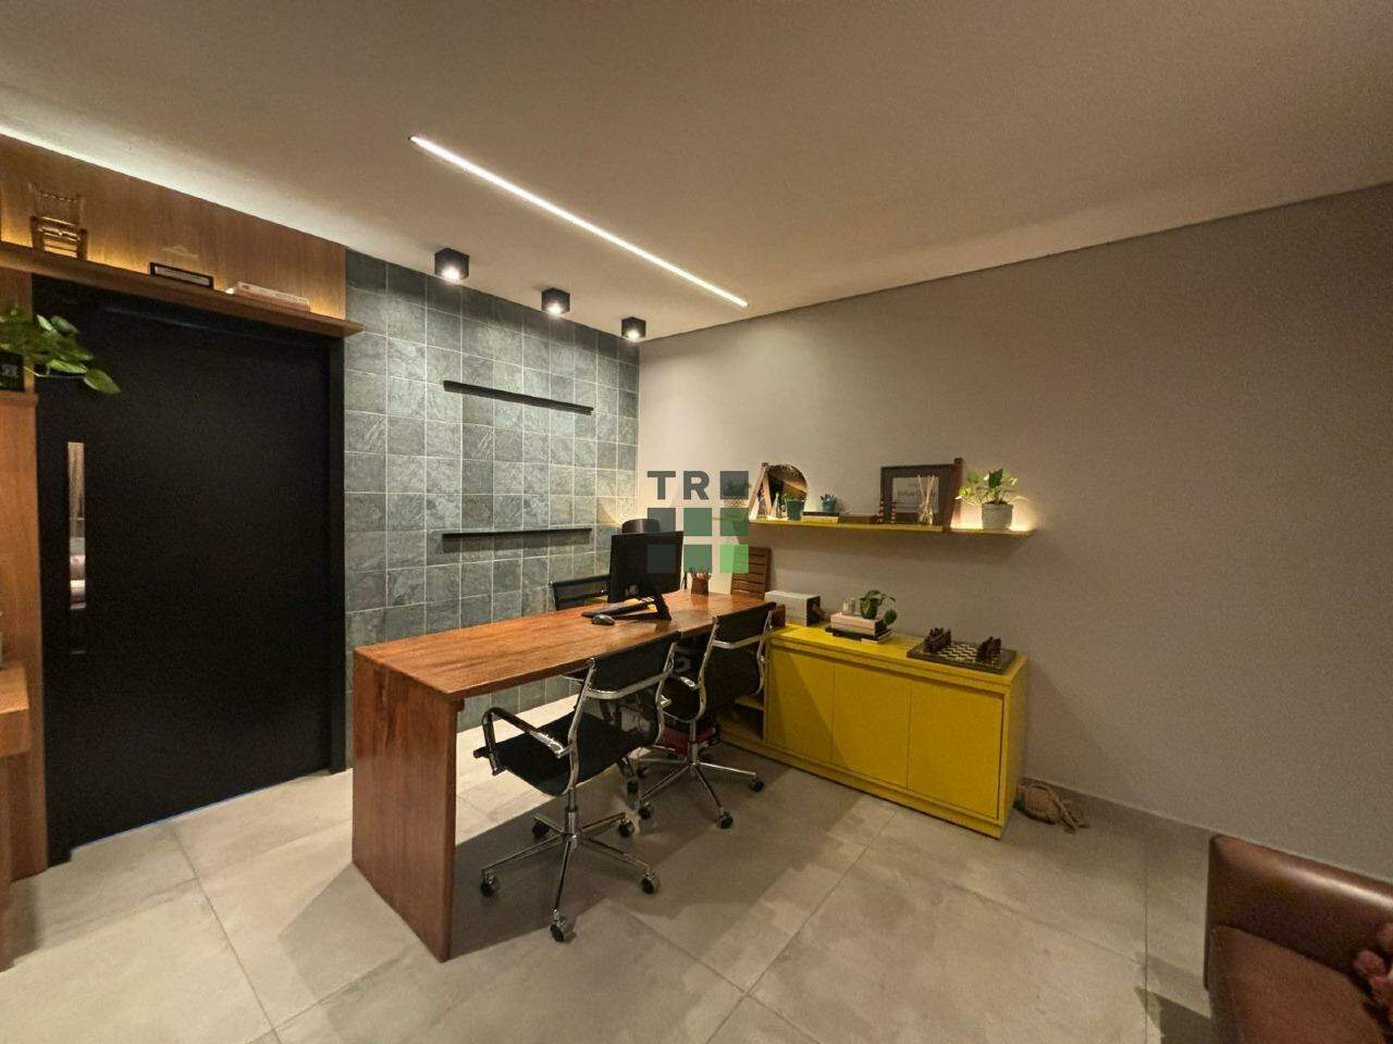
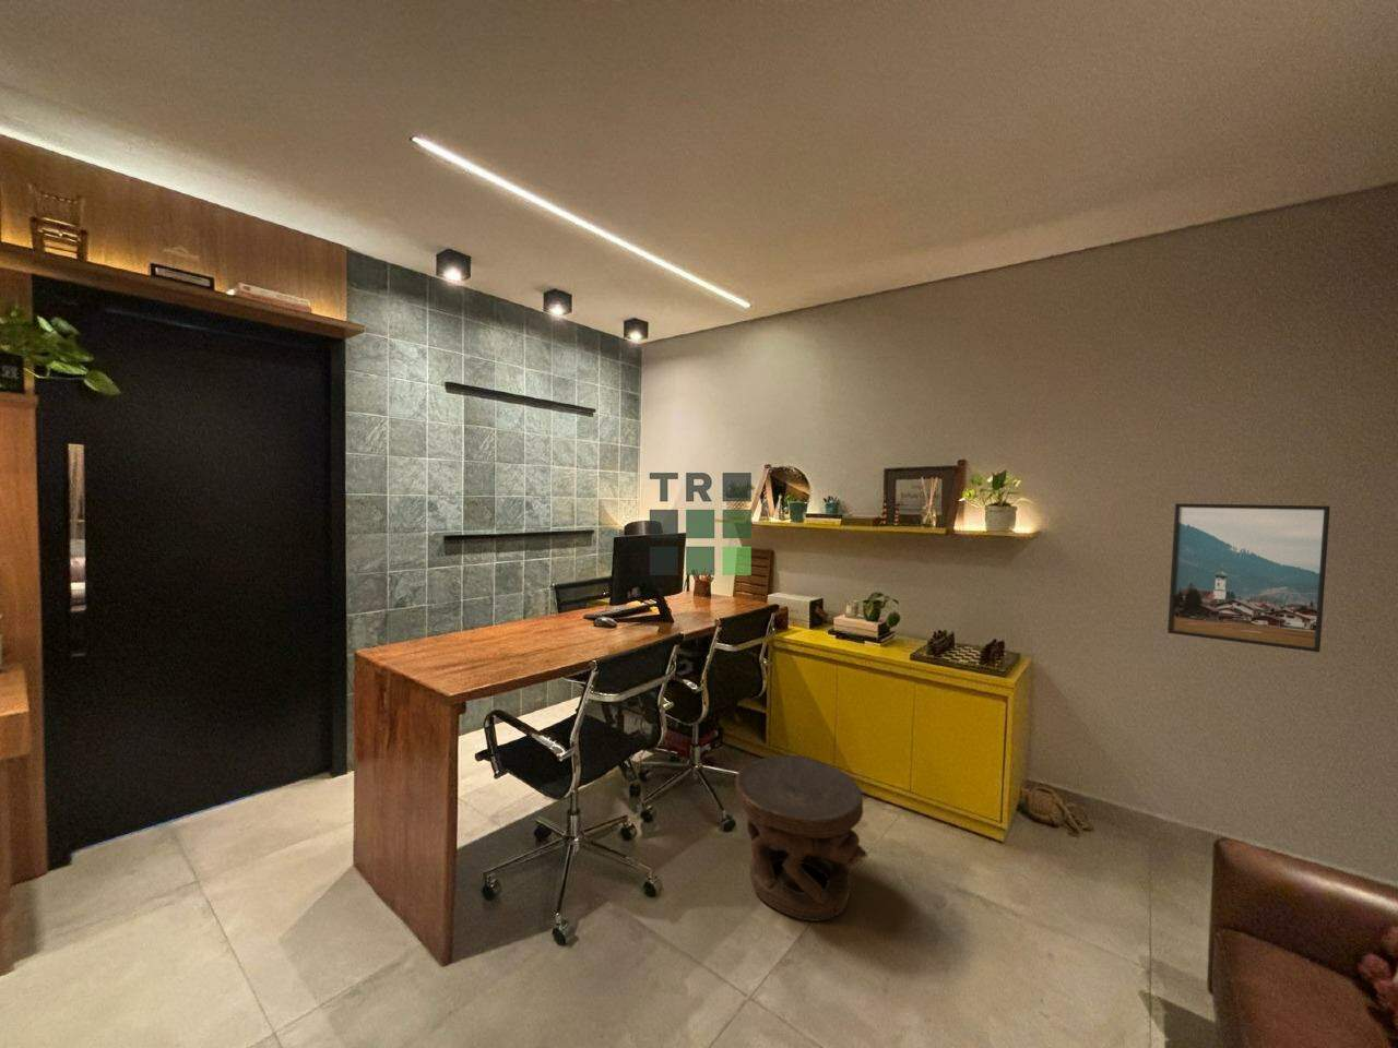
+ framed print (1243, 574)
+ side table (799, 832)
